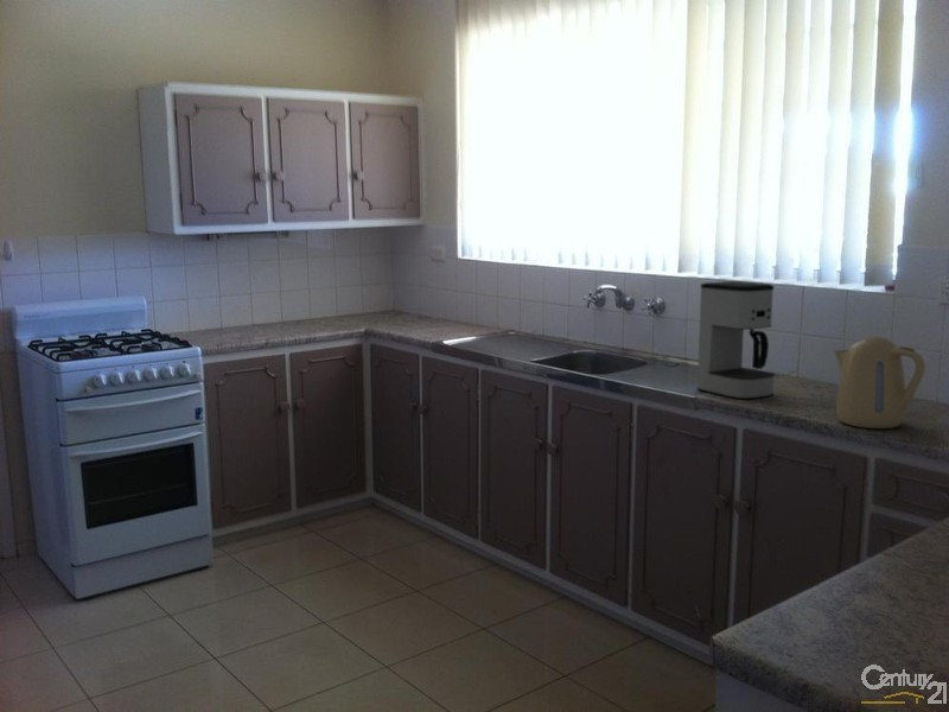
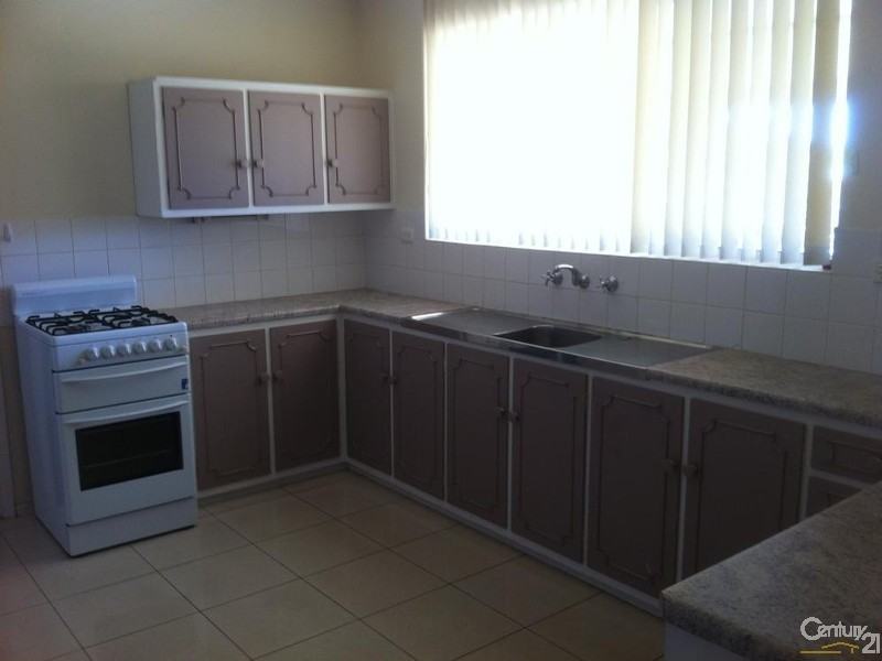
- kettle (877, 380)
- coffee maker (741, 338)
